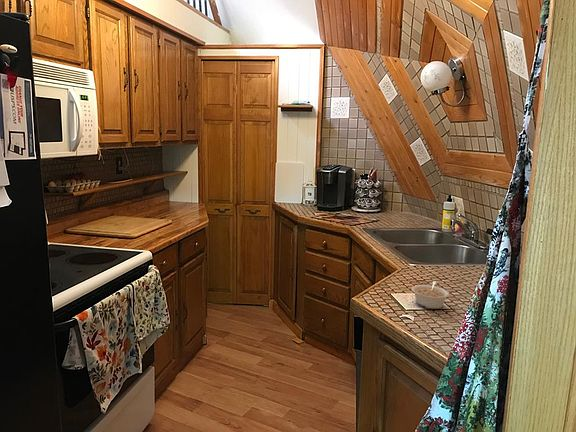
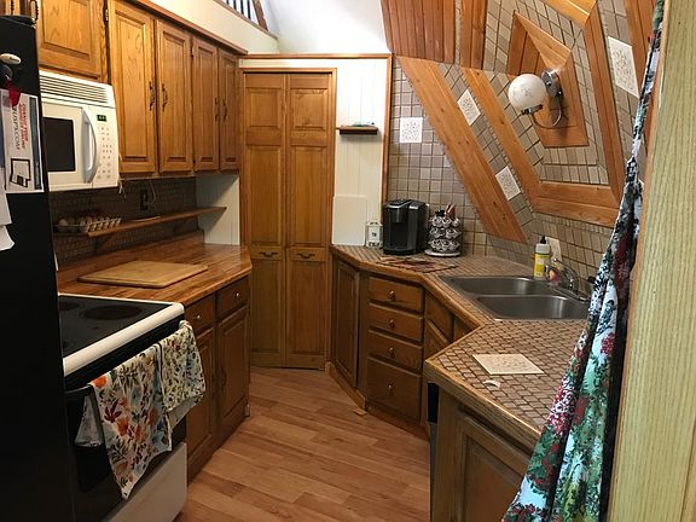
- legume (429, 295)
